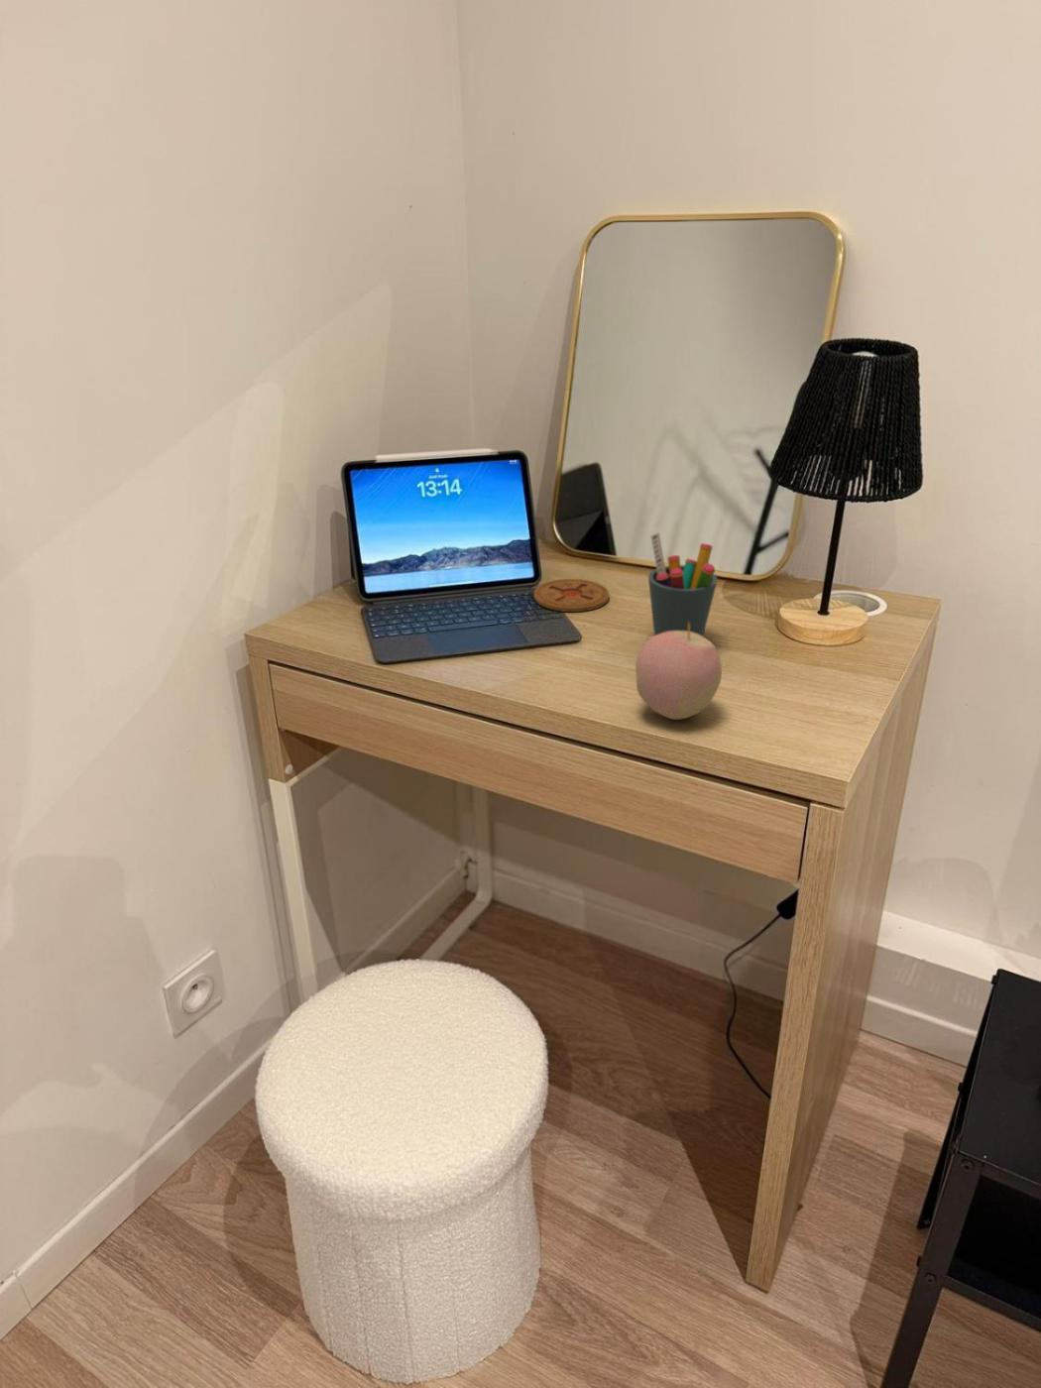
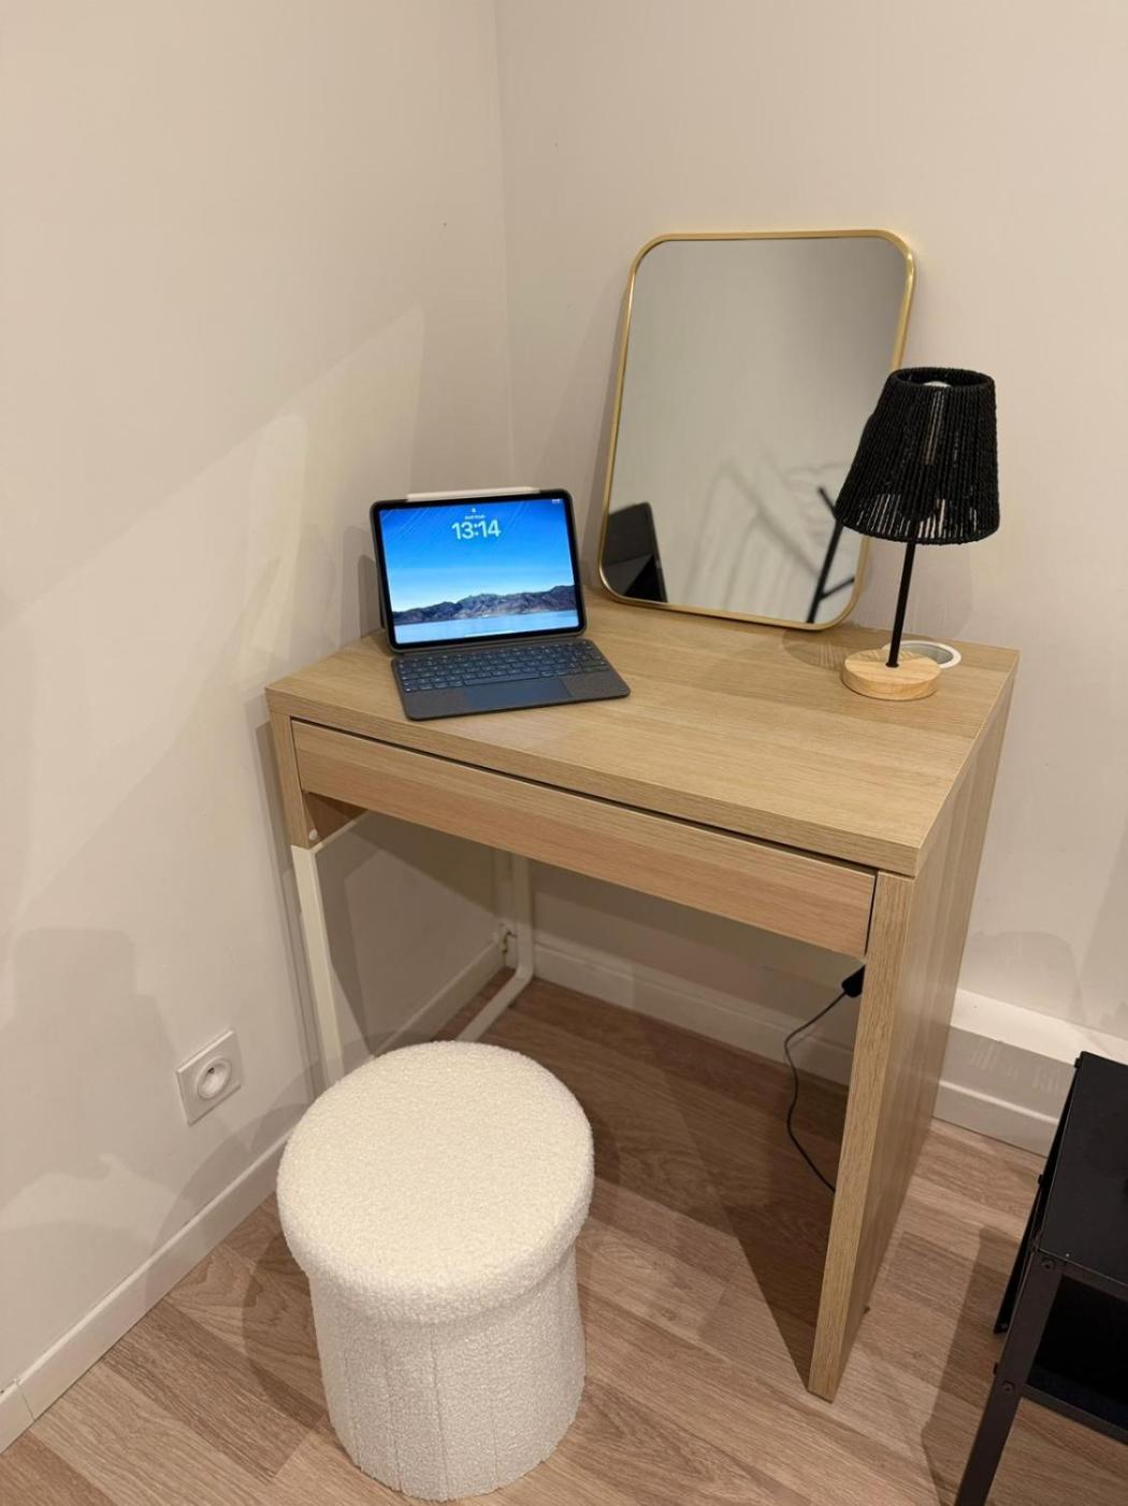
- coaster (571, 595)
- pen holder (682, 592)
- apple (677, 668)
